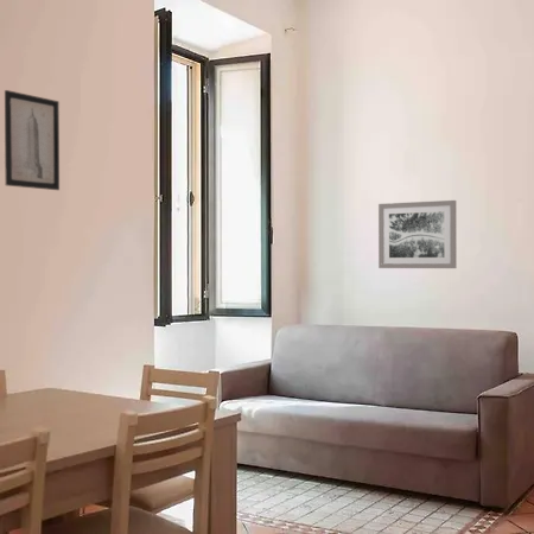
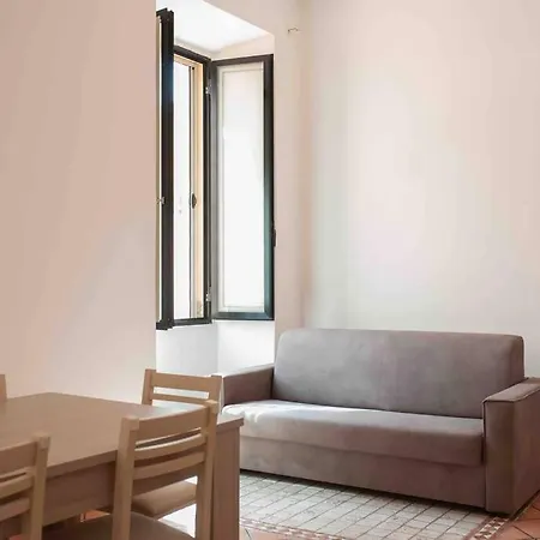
- wall art (32, 141)
- wall art (415, 235)
